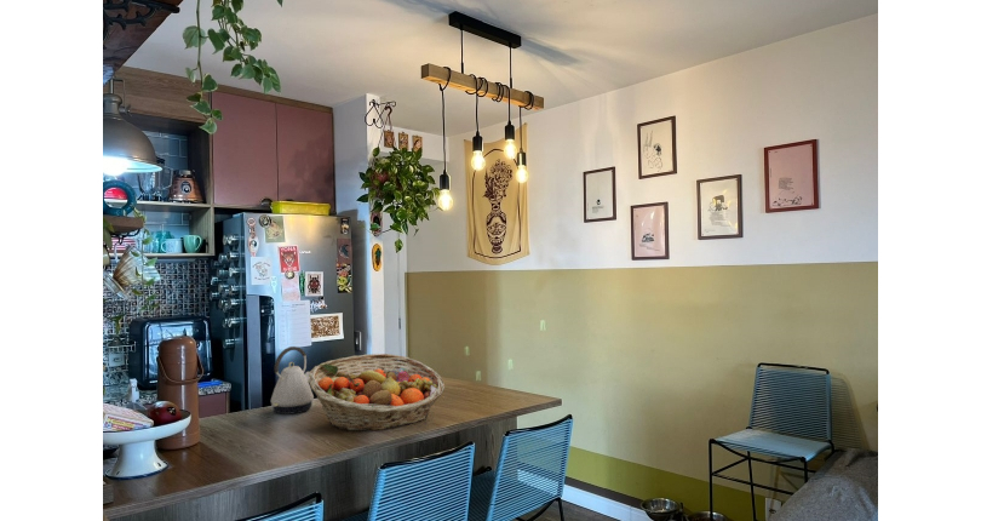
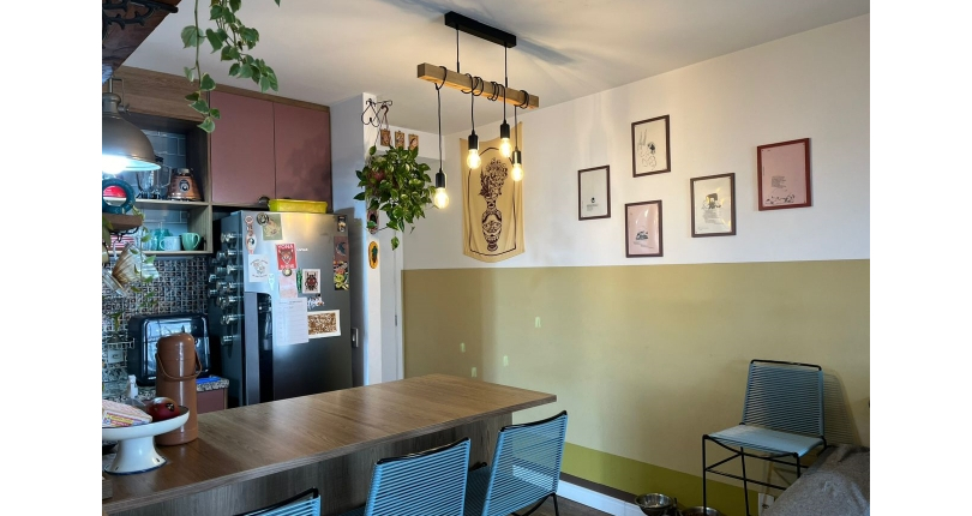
- fruit basket (378, 390)
- kettle (293, 378)
